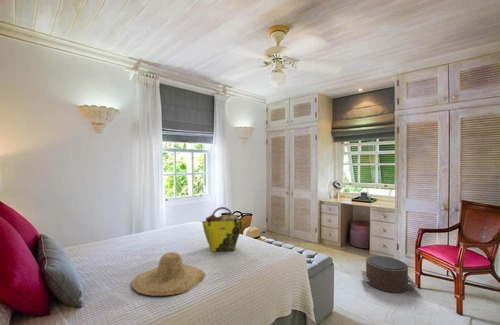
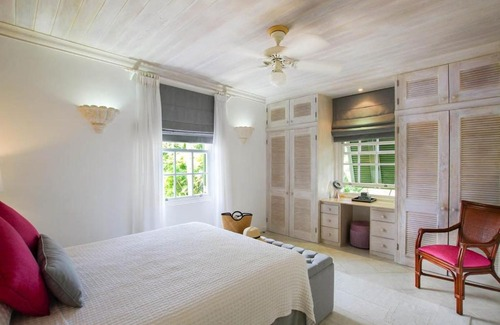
- tote bag (222, 227)
- pouf (386, 273)
- straw hat (170, 266)
